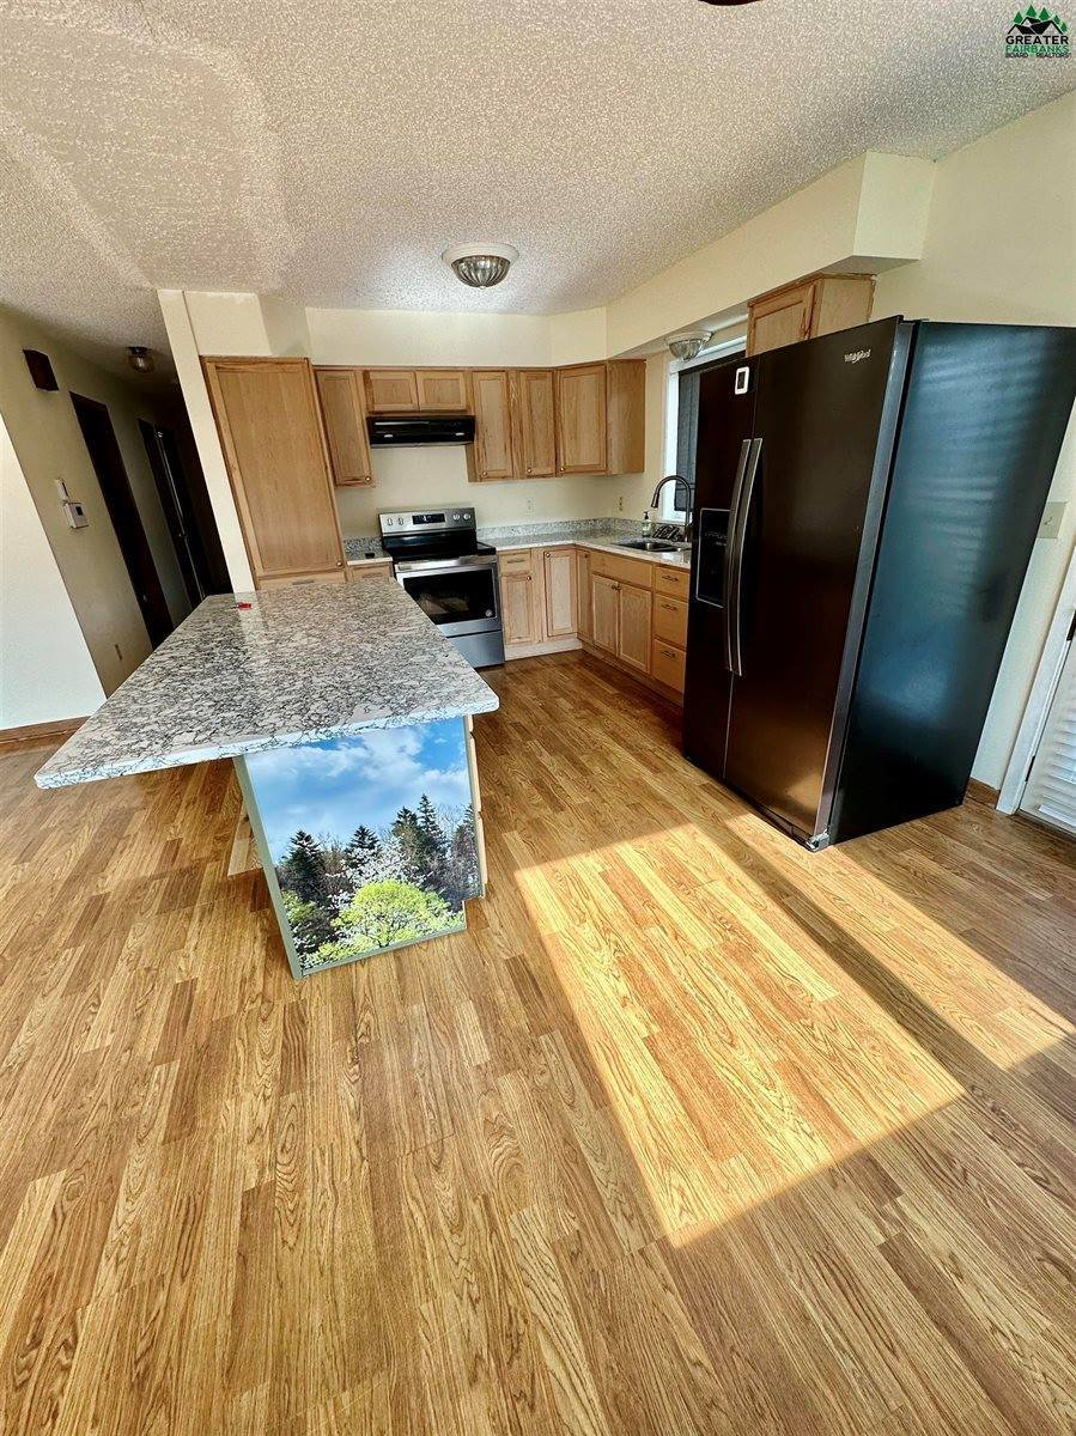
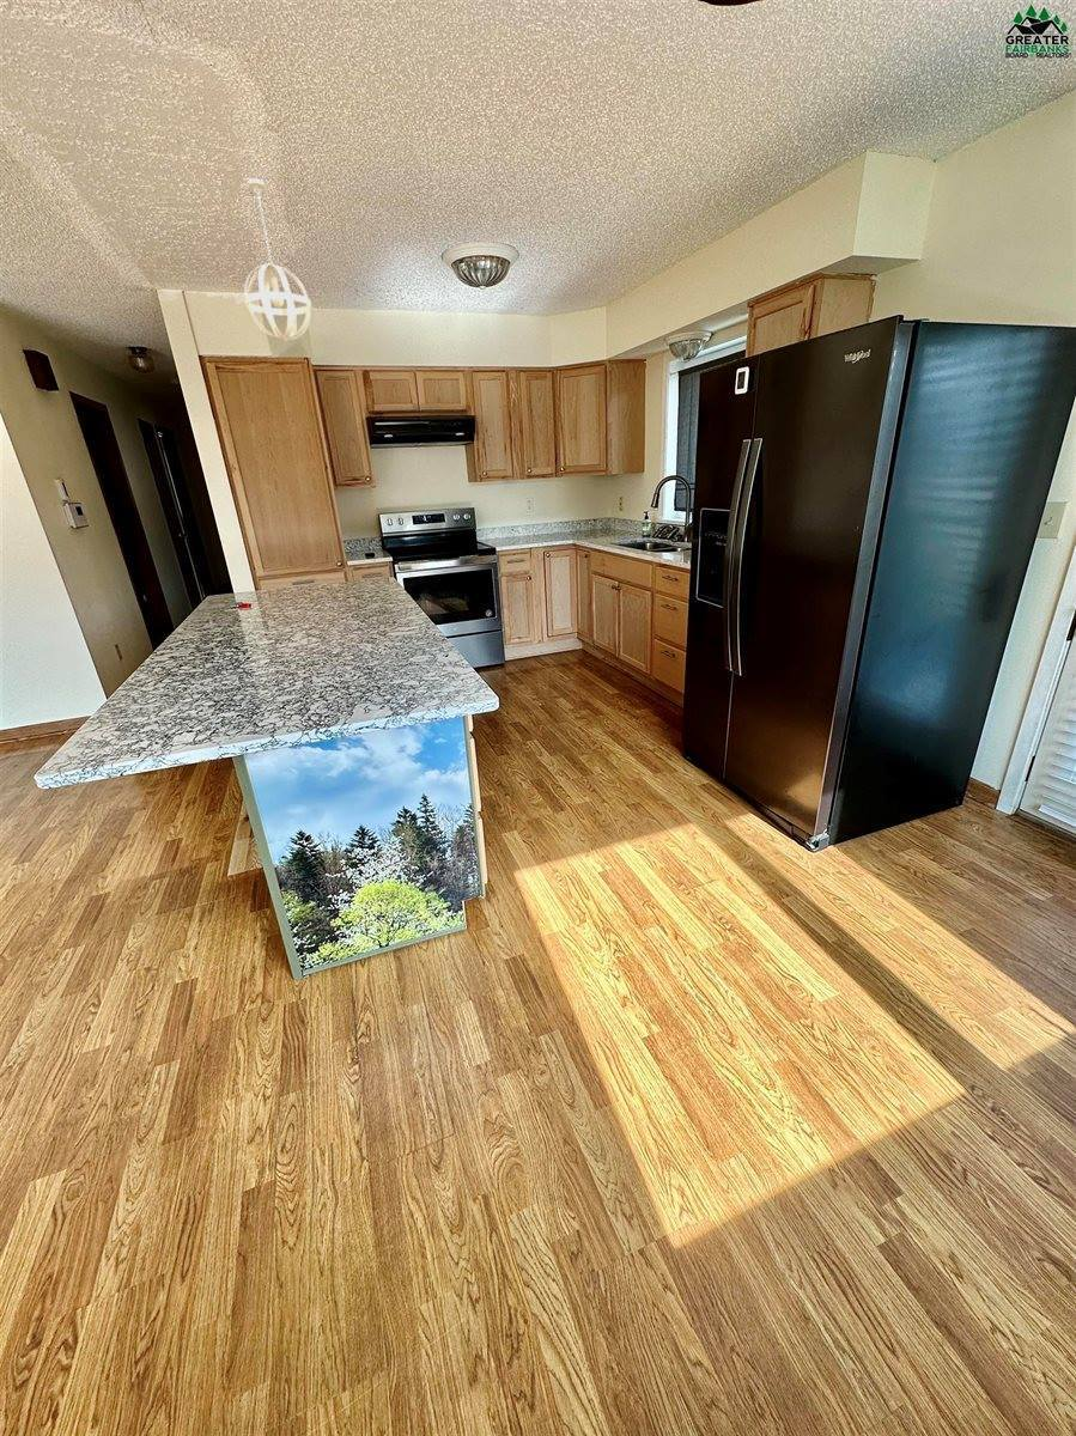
+ pendant light (270, 264)
